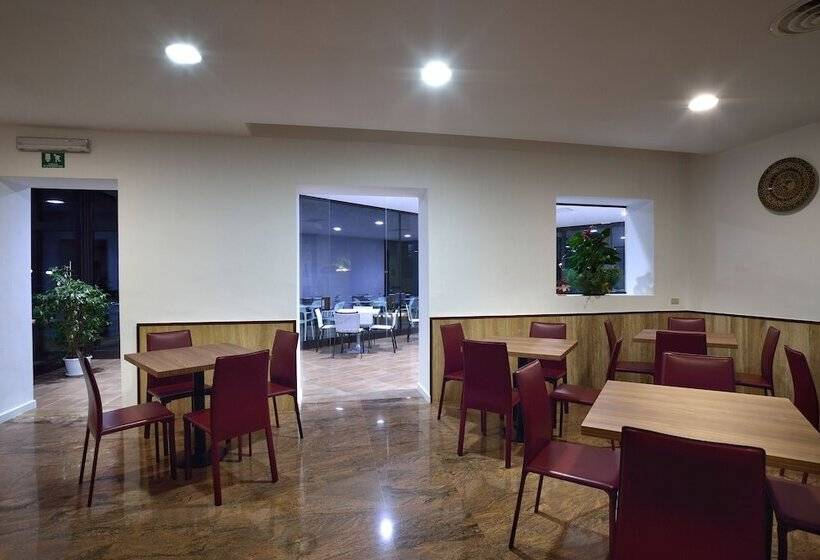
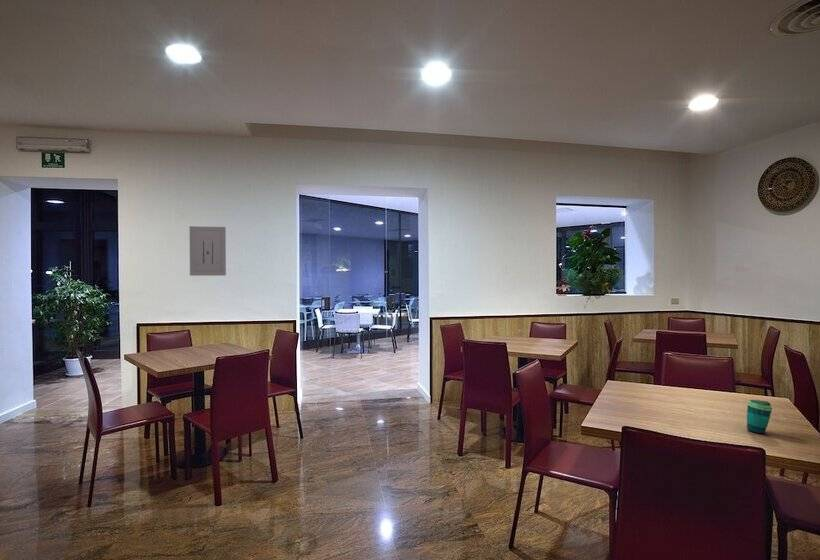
+ wall art (207, 251)
+ cup (759, 416)
